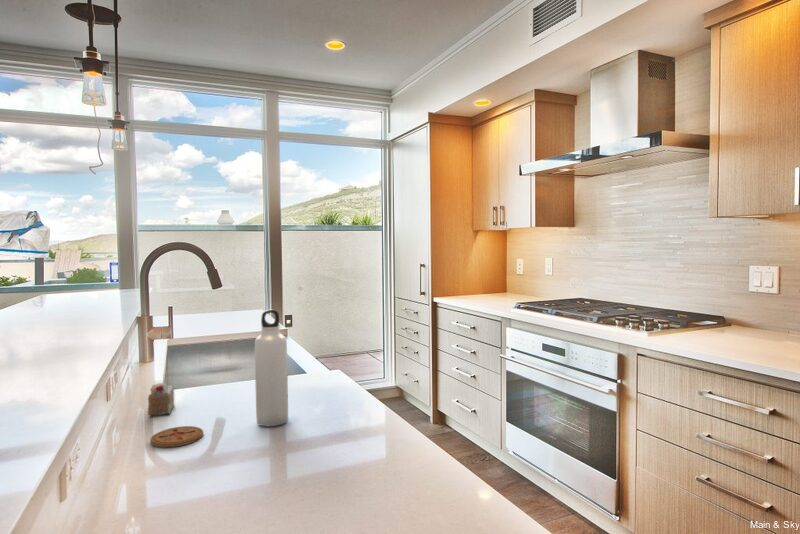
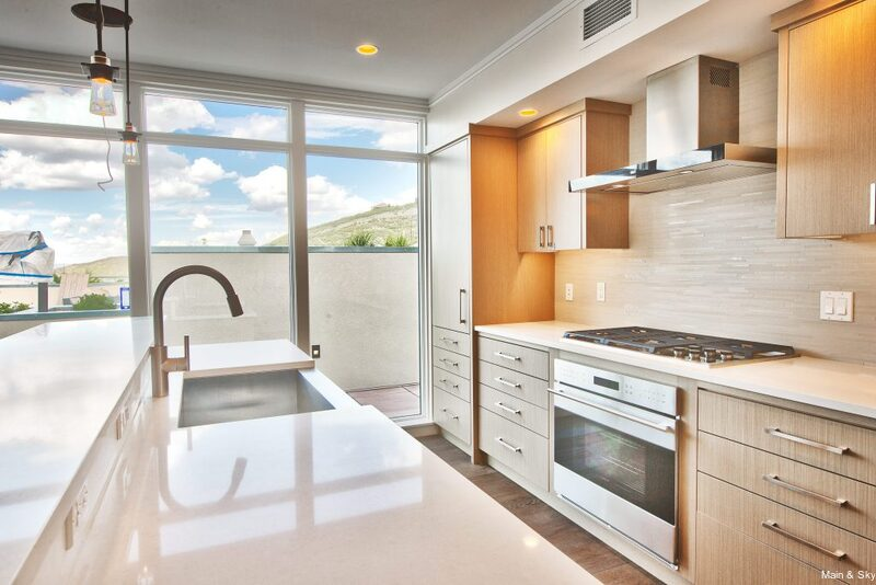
- water bottle (271, 366)
- cake slice (161, 397)
- coaster (177, 436)
